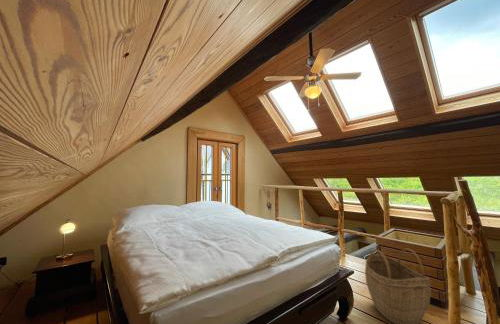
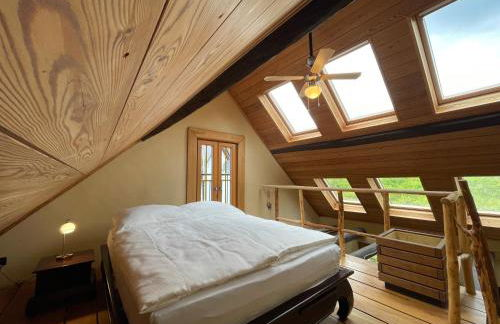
- woven basket (395, 281)
